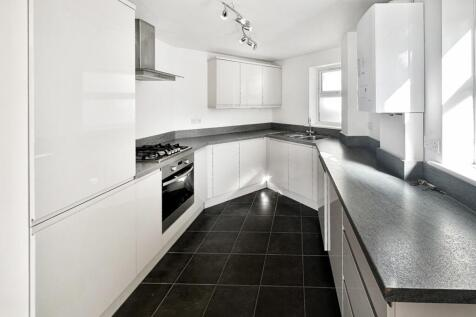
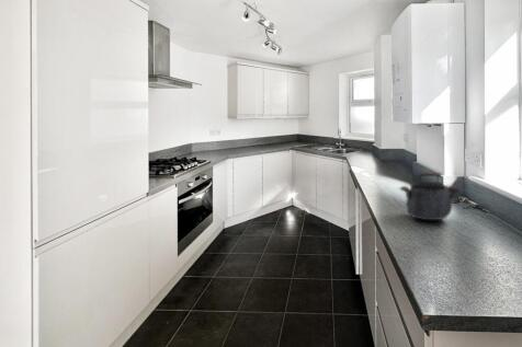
+ kettle (428, 196)
